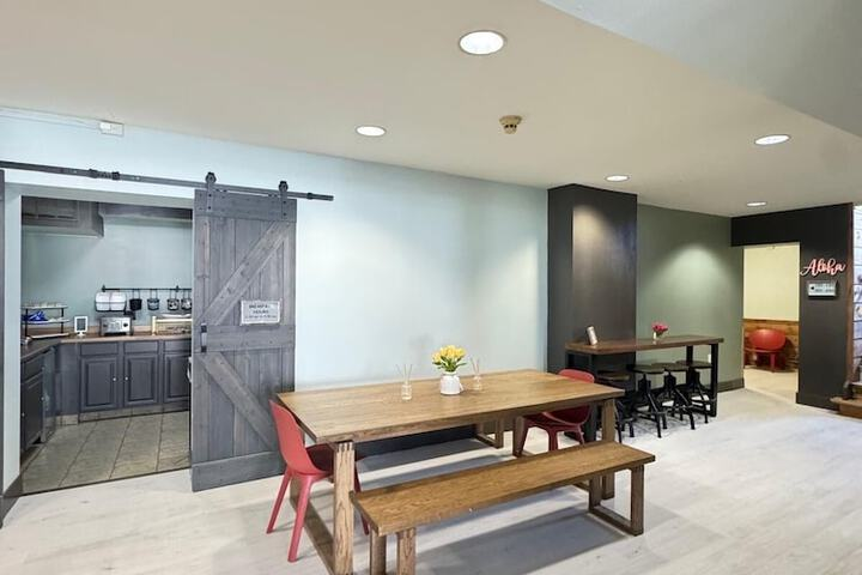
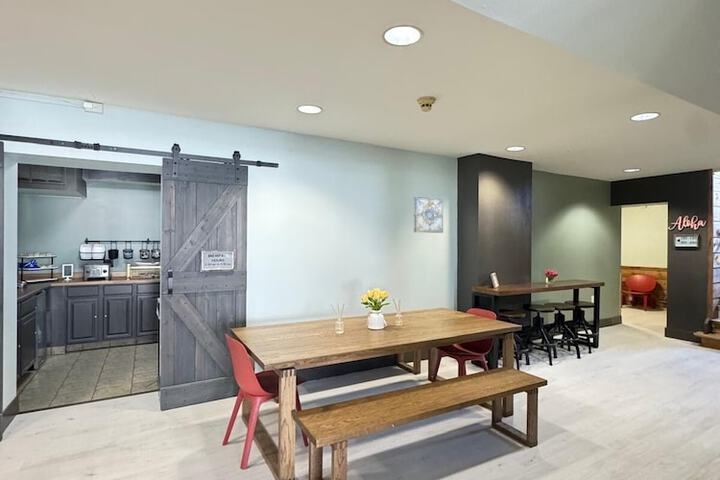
+ wall art (428, 215)
